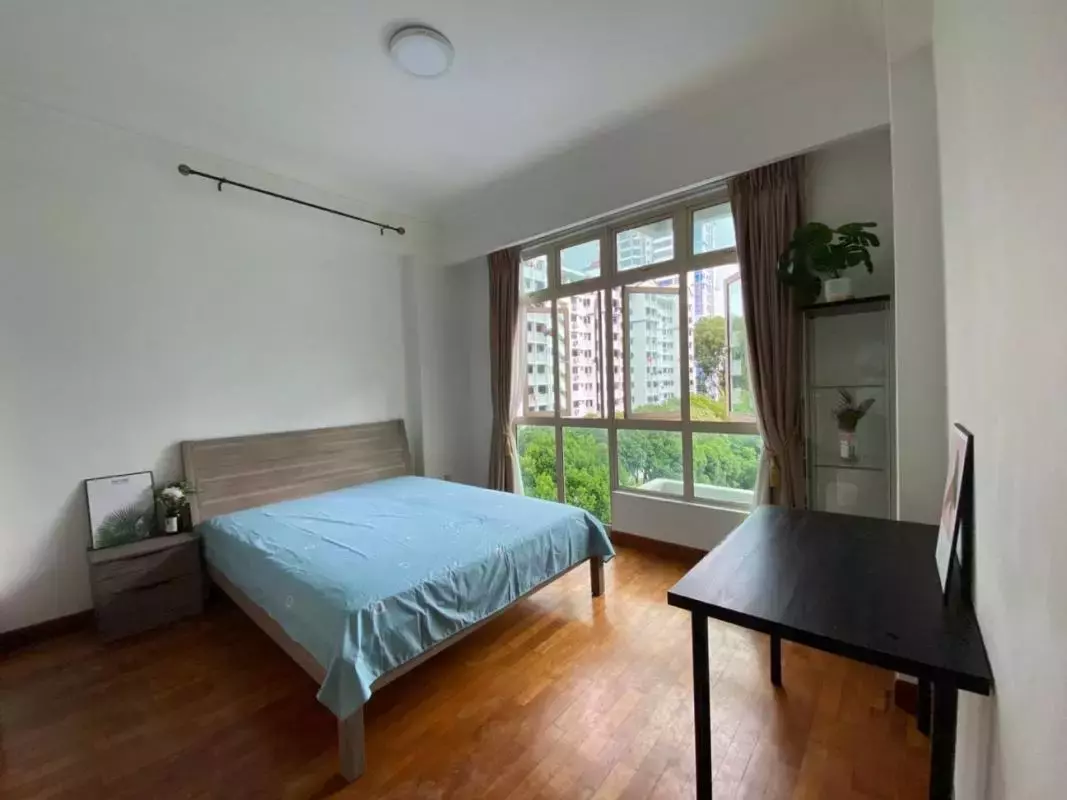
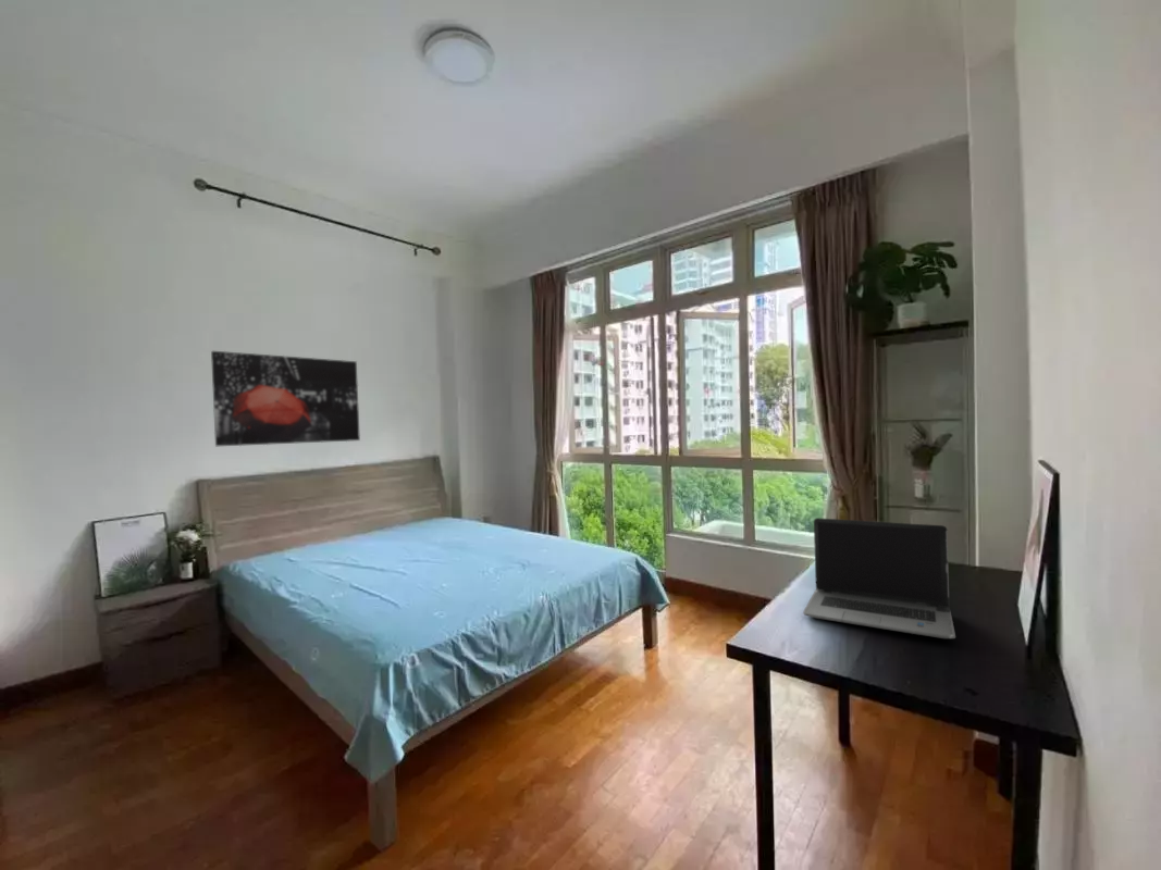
+ laptop computer (875, 572)
+ wall art (292, 399)
